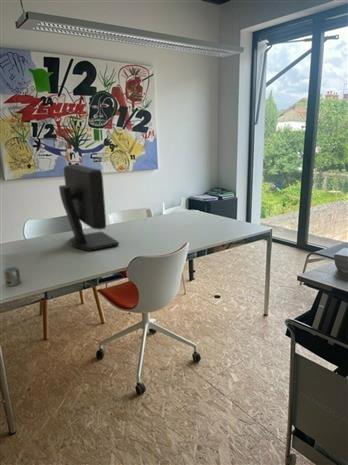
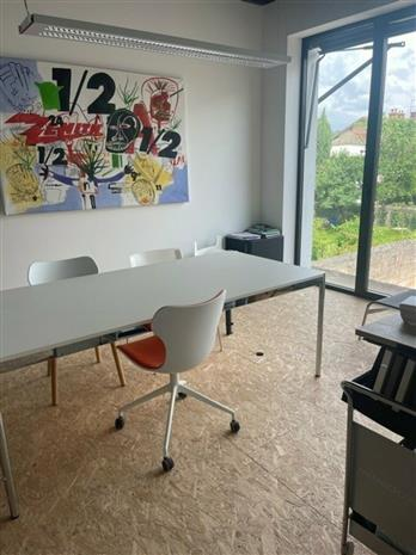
- monitor (86, 205)
- cup (13, 276)
